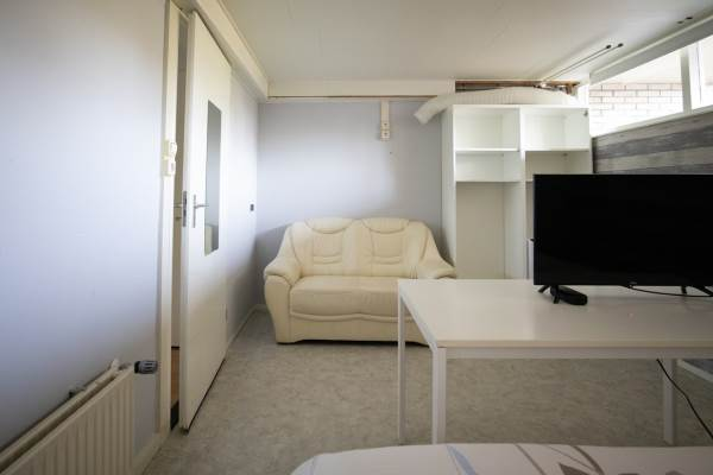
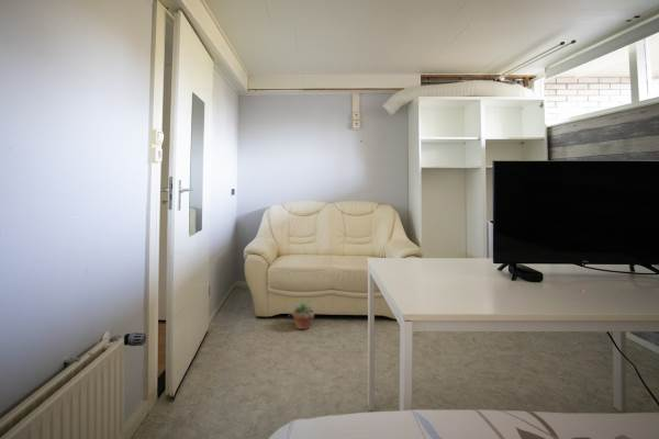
+ potted plant (303, 313)
